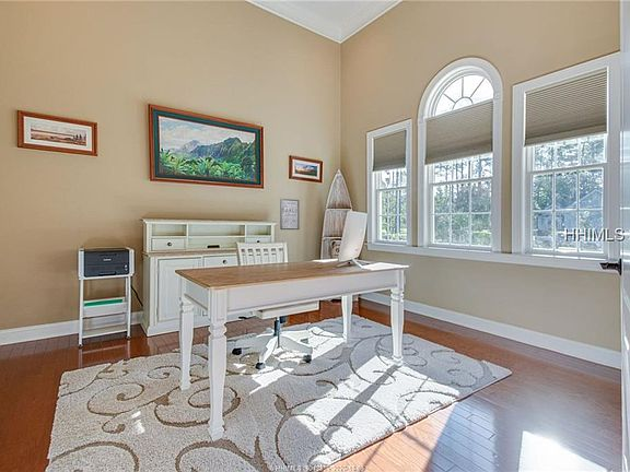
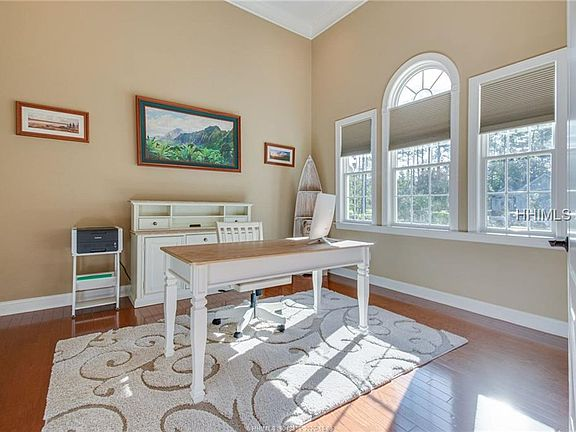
- wall art (290, 214)
